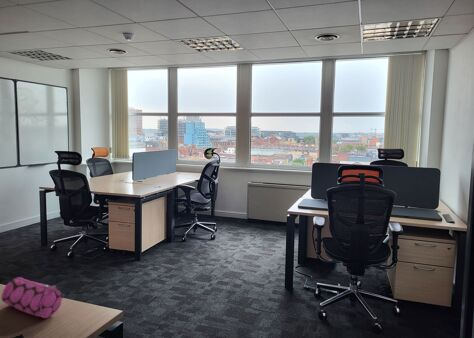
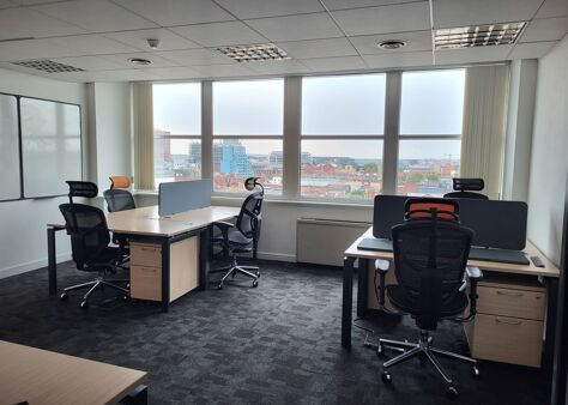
- pencil case (31, 295)
